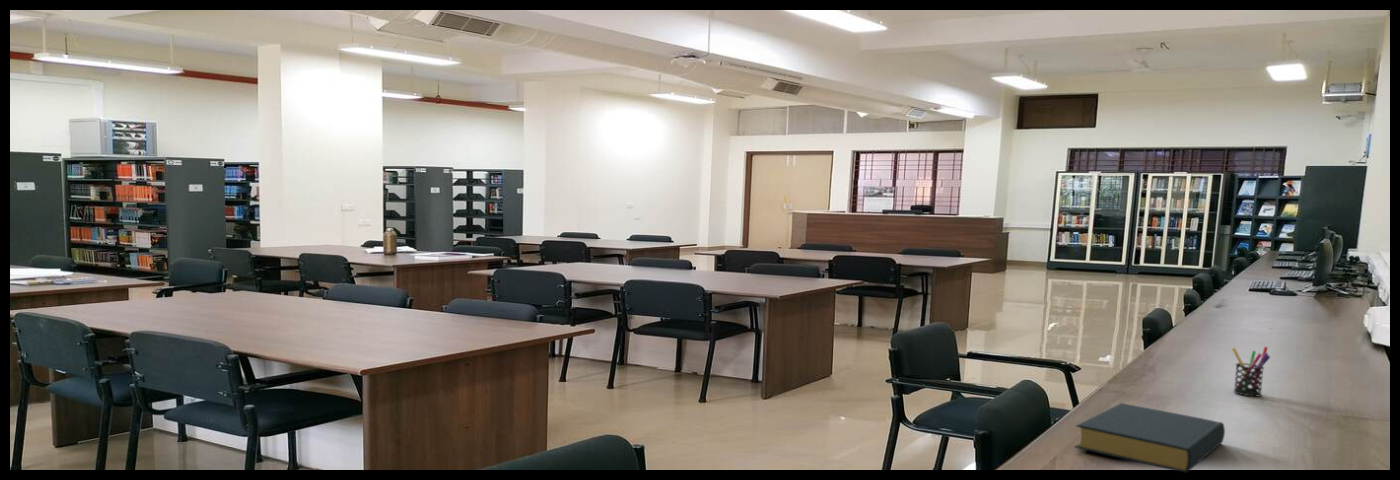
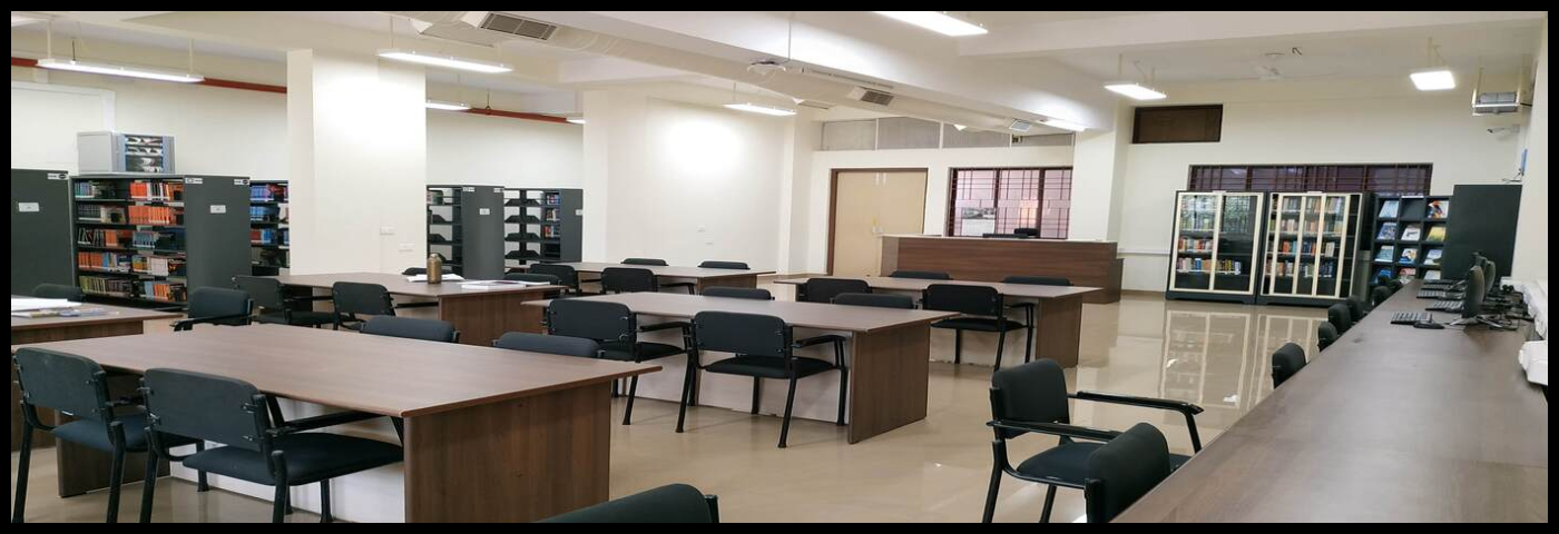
- pen holder (1251, 369)
- hardback book (1151, 434)
